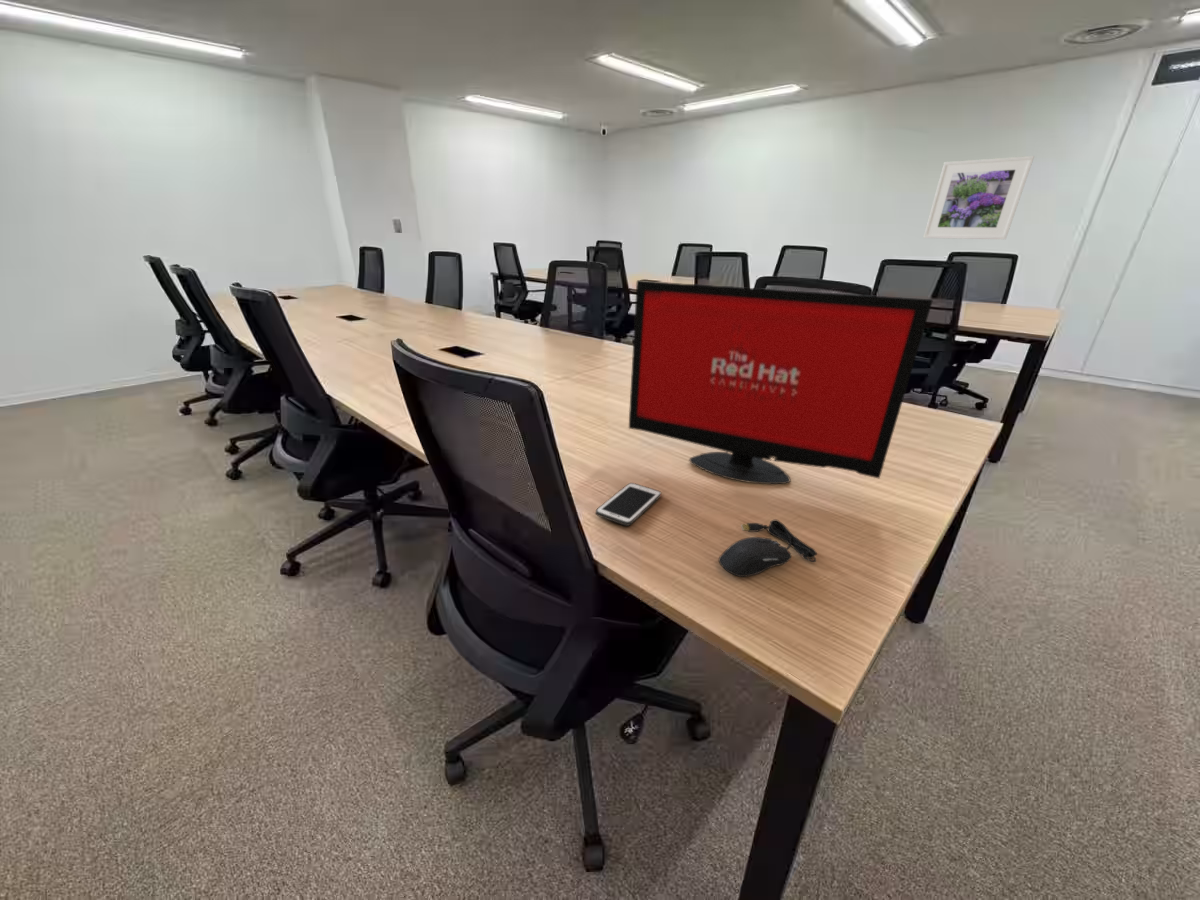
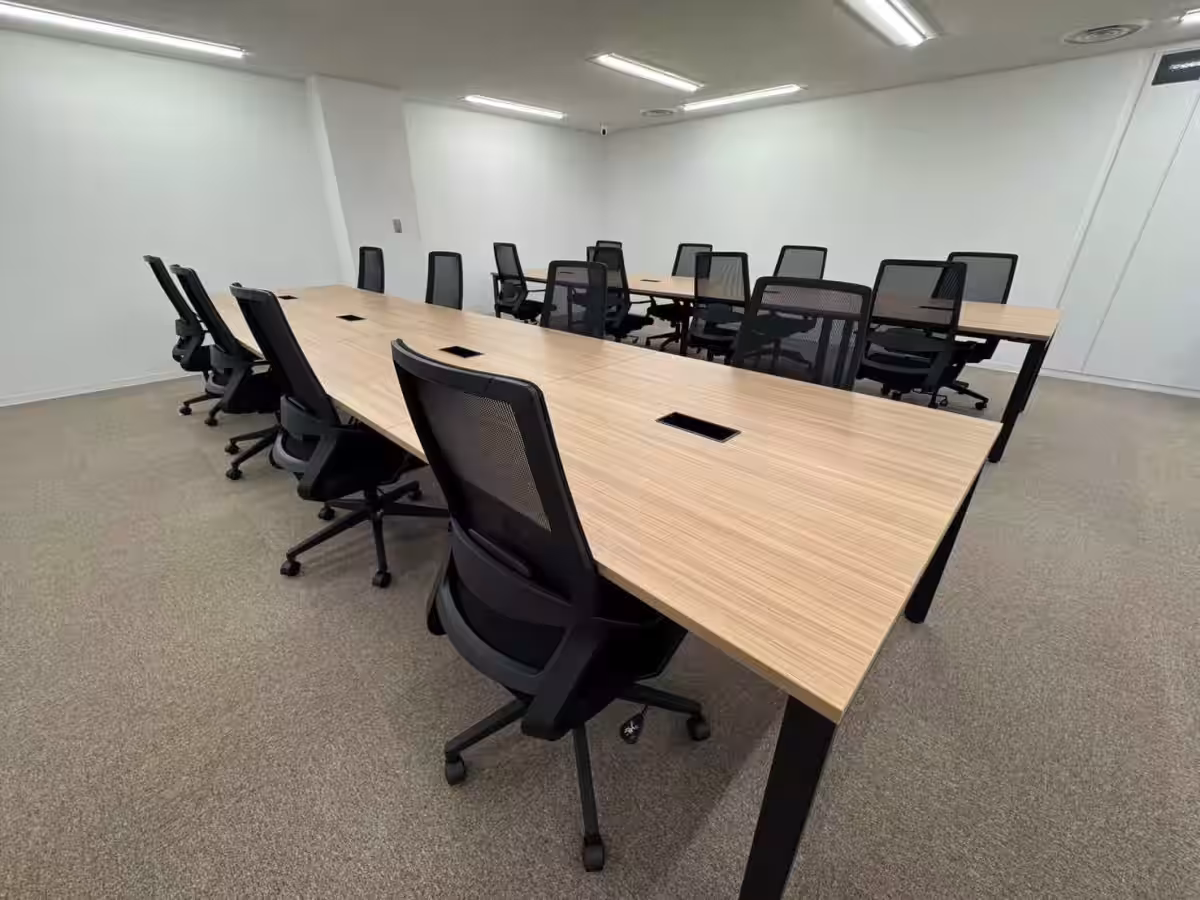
- computer monitor (753, 384)
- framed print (974, 200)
- computer mouse (757, 540)
- cell phone (629, 503)
